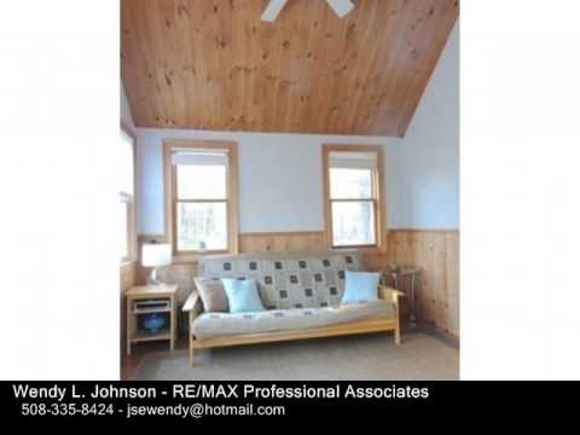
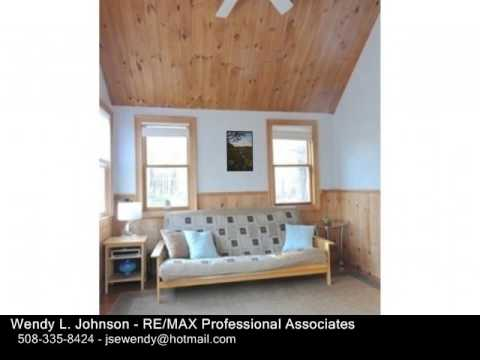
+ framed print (239, 151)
